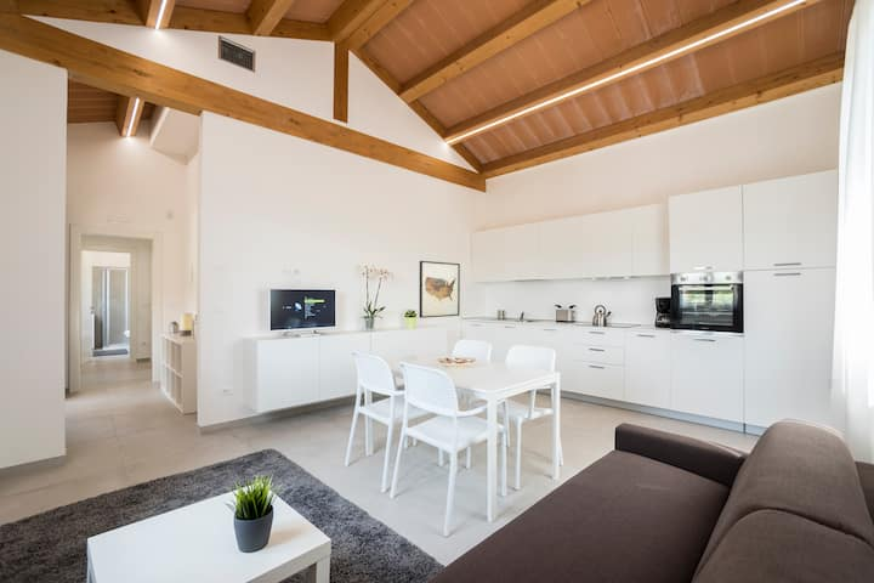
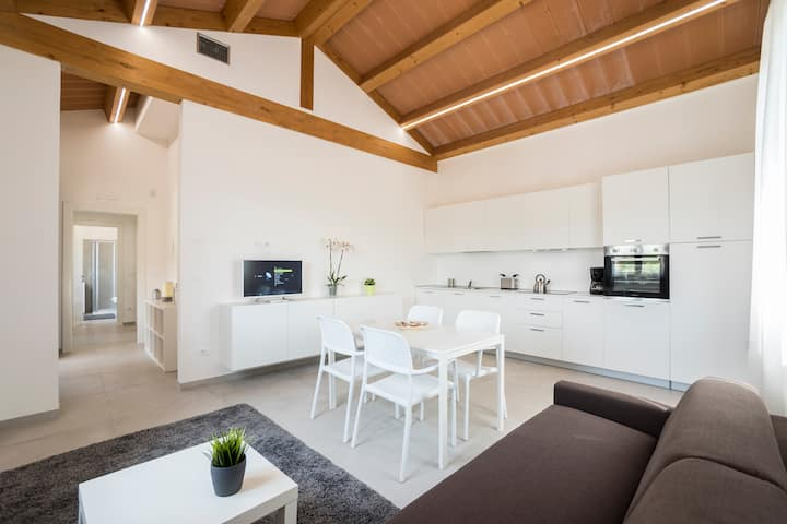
- wall art (439, 289)
